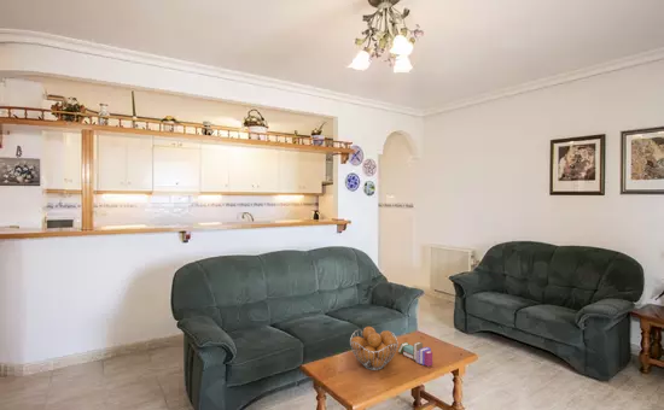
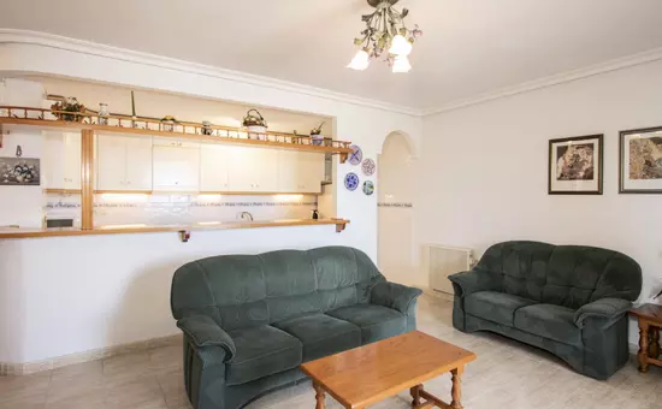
- book (414, 350)
- fruit basket (373, 347)
